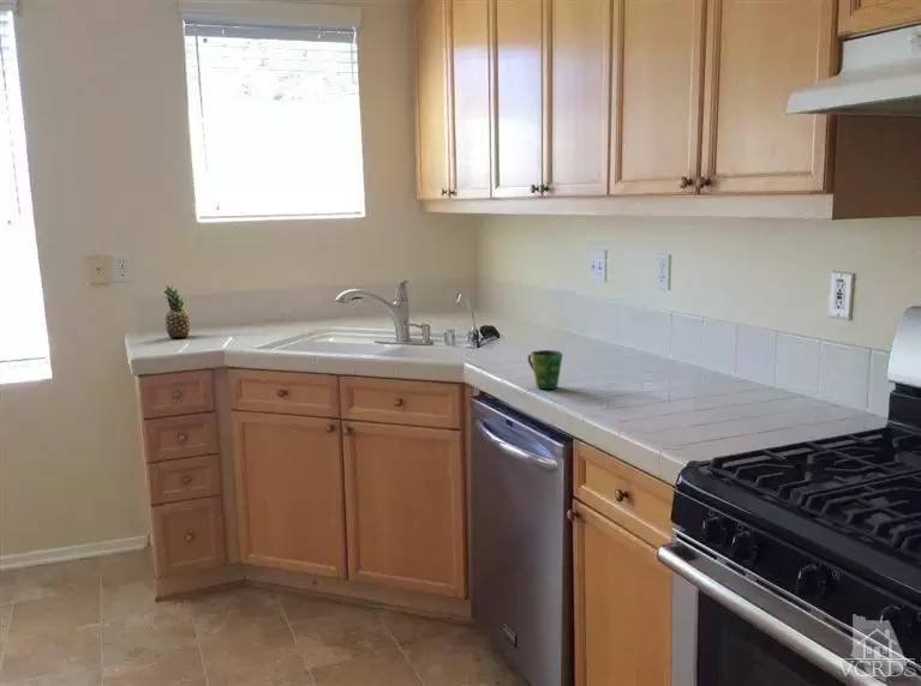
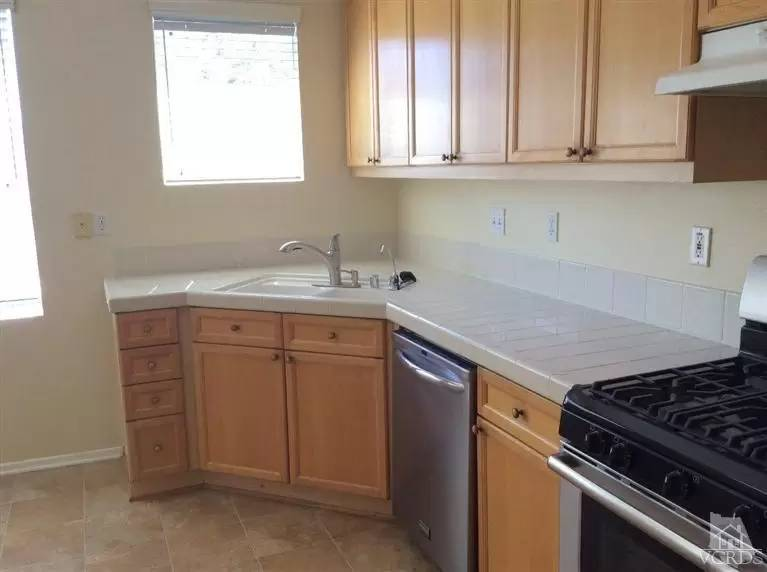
- cup (543, 368)
- fruit (175, 309)
